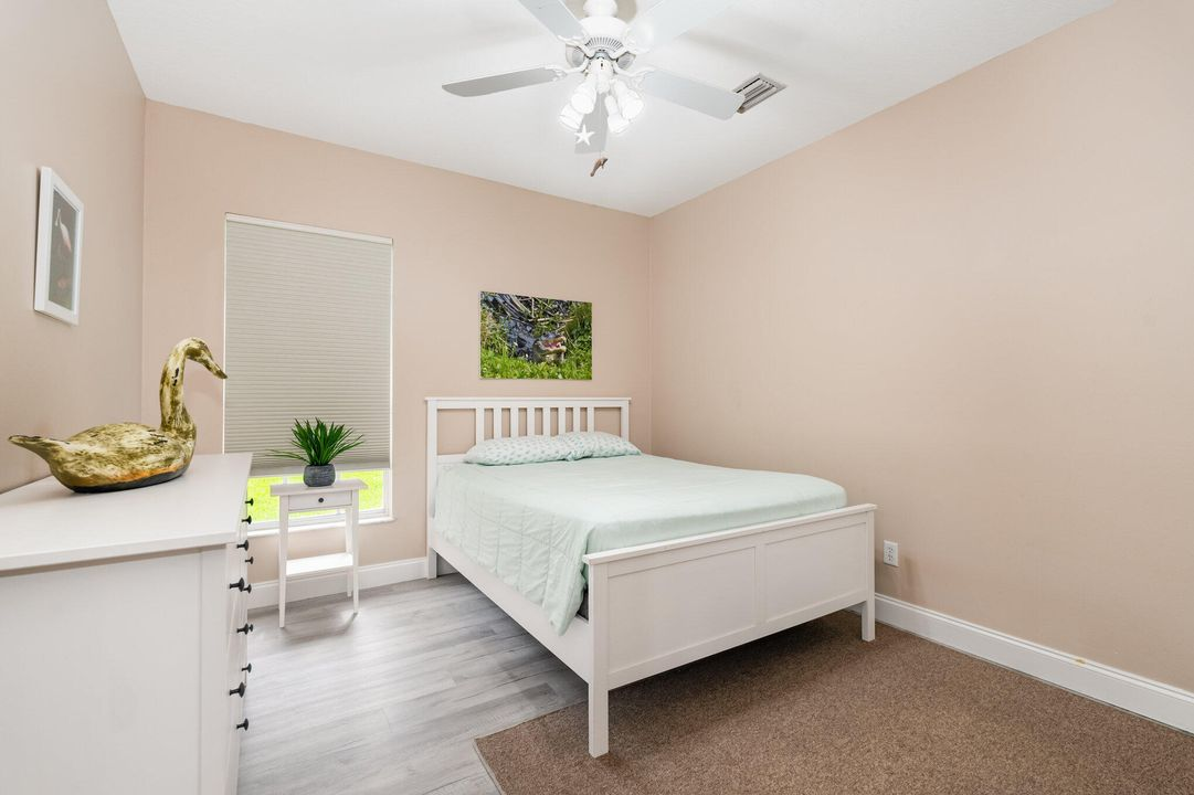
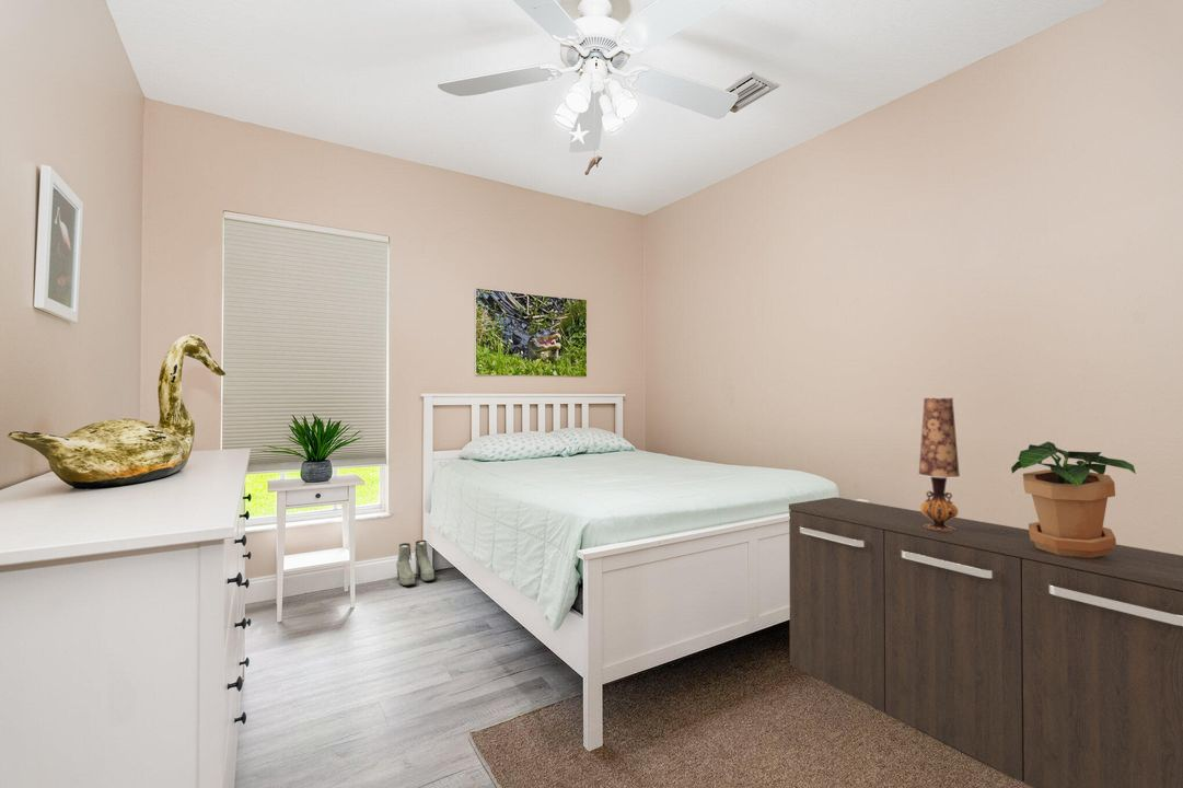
+ storage cabinet (978, 633)
+ table lamp (938, 461)
+ boots (416, 561)
+ potted plant (1081, 498)
